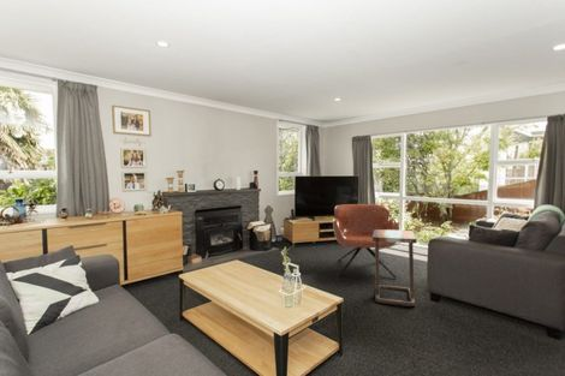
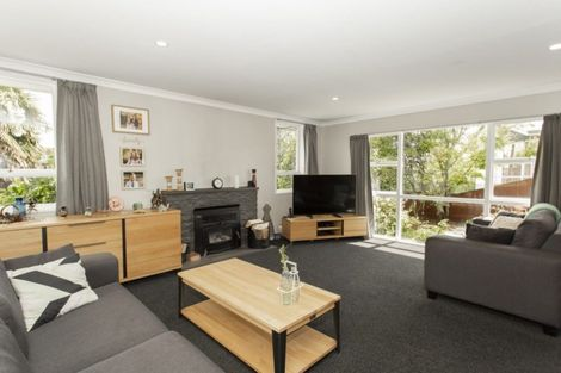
- armchair (363, 237)
- side table (377, 263)
